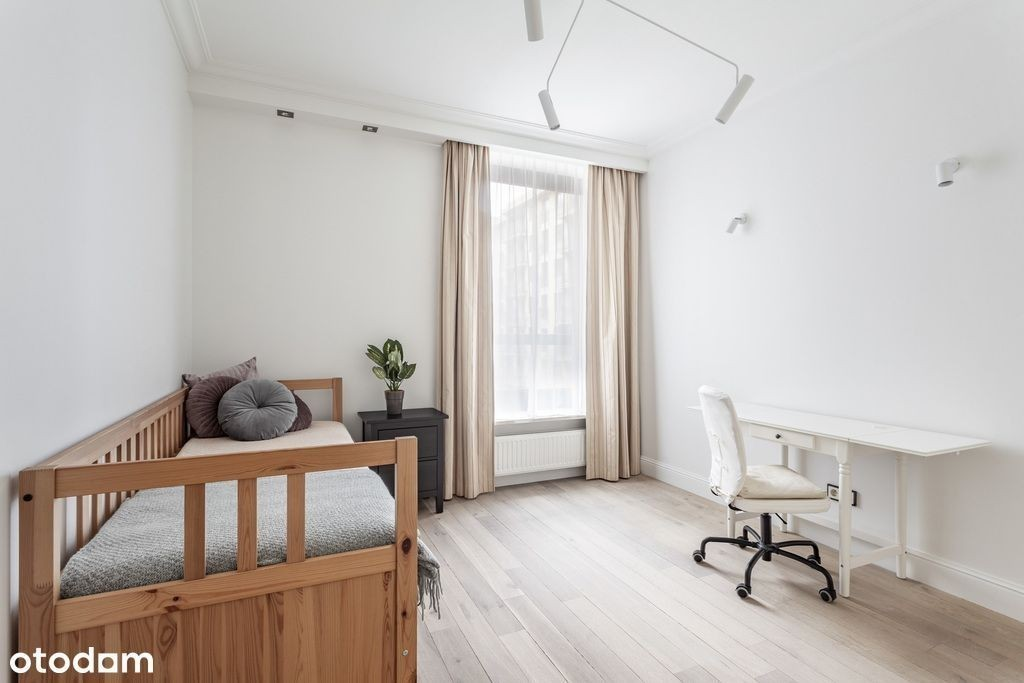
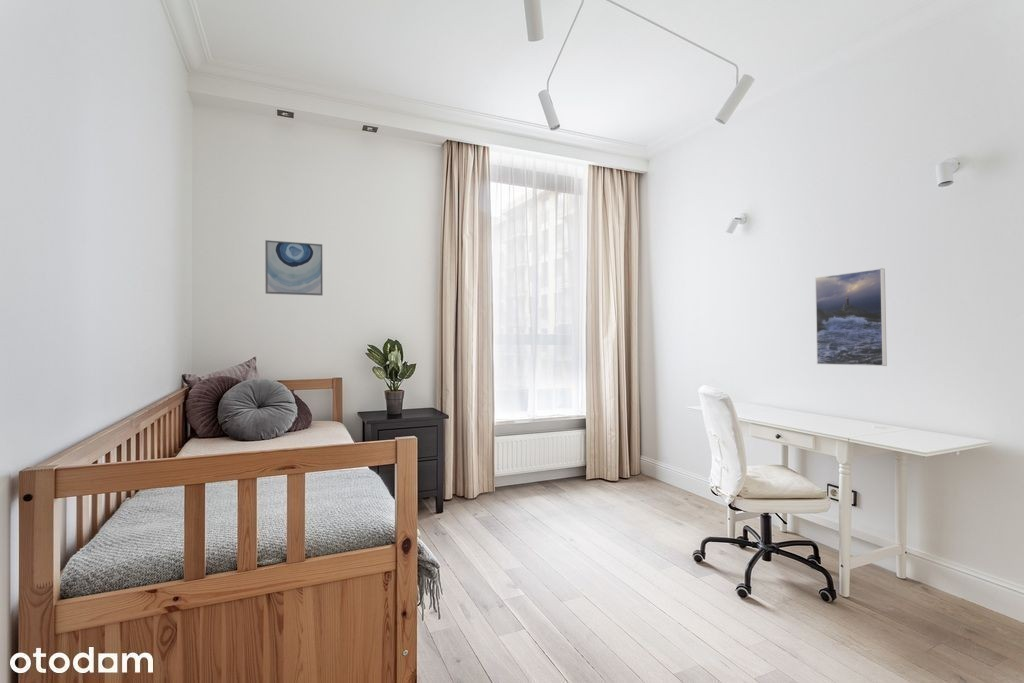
+ wall art (294, 268)
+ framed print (848, 319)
